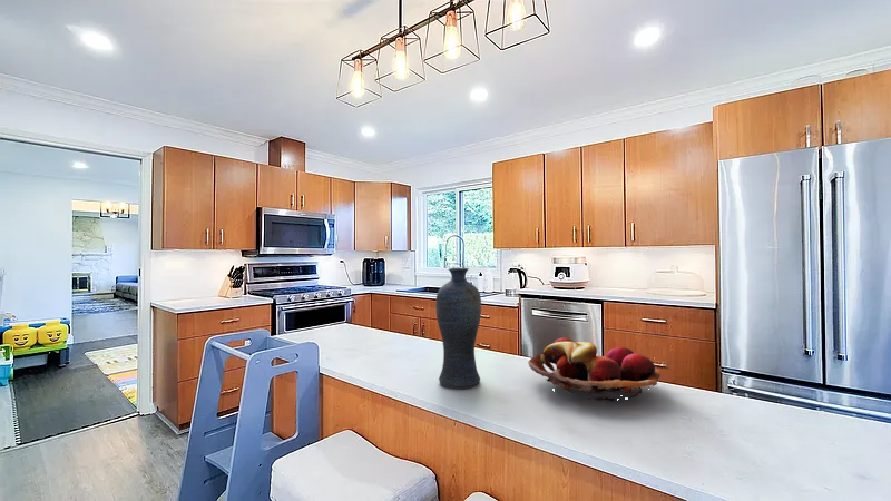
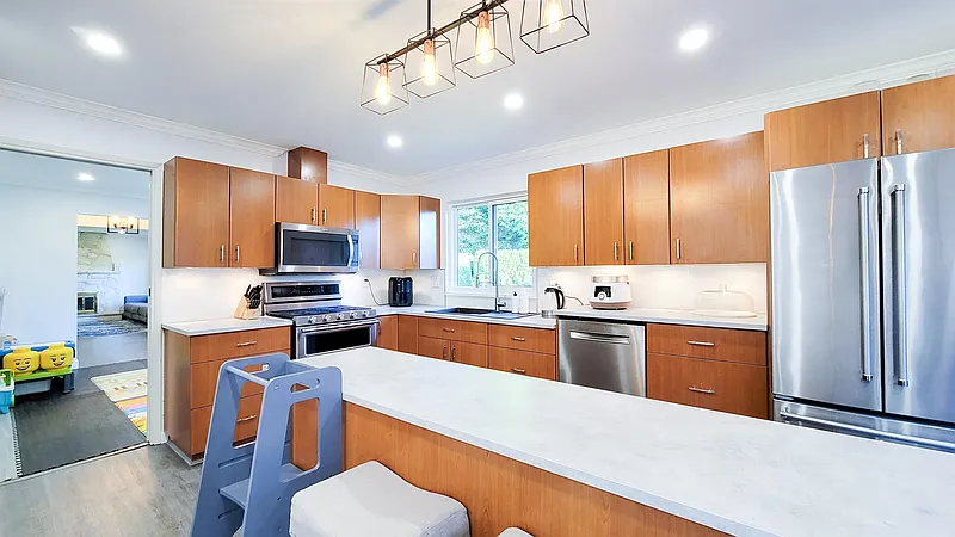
- fruit basket (590, 364)
- vase (458, 325)
